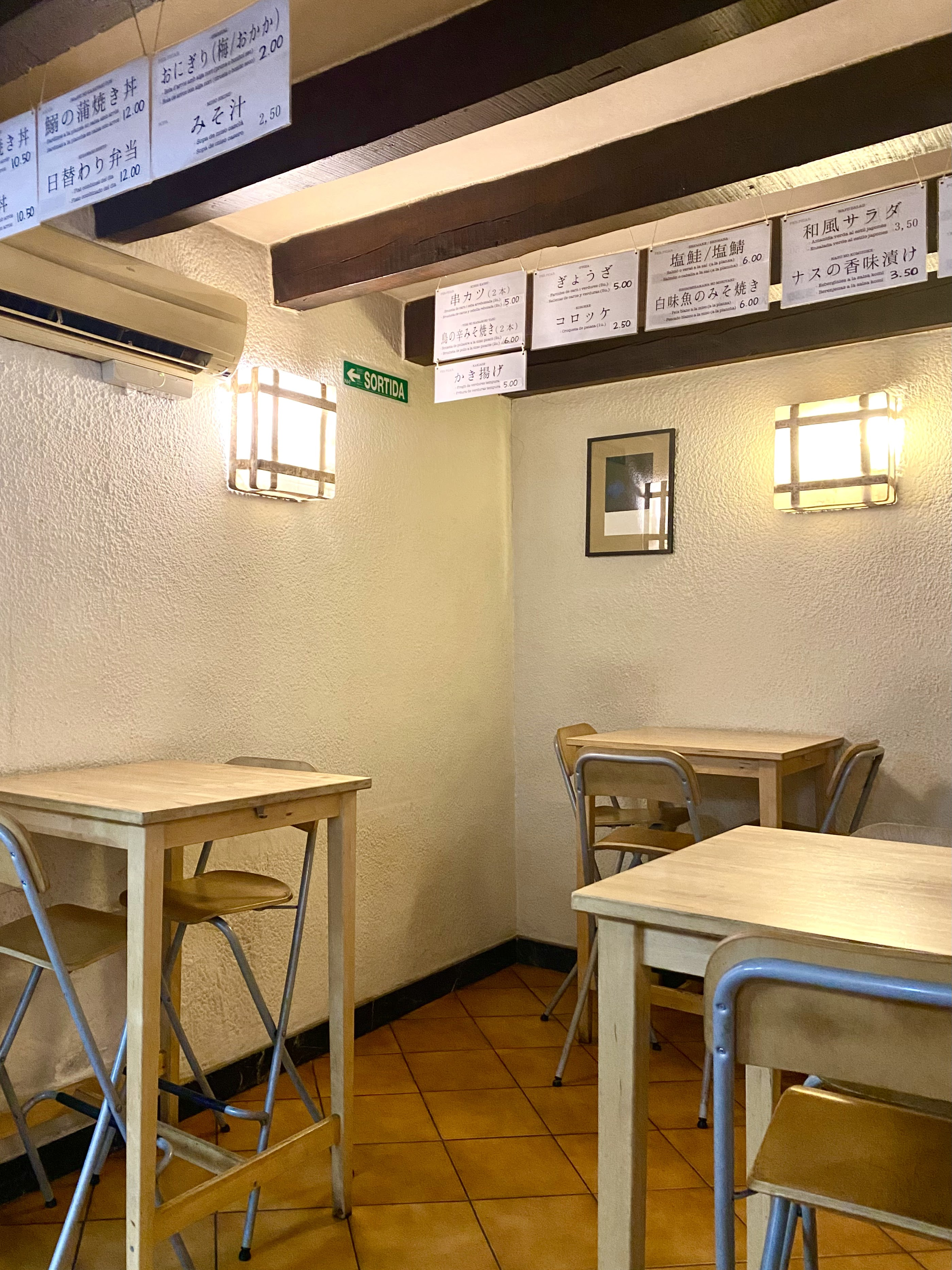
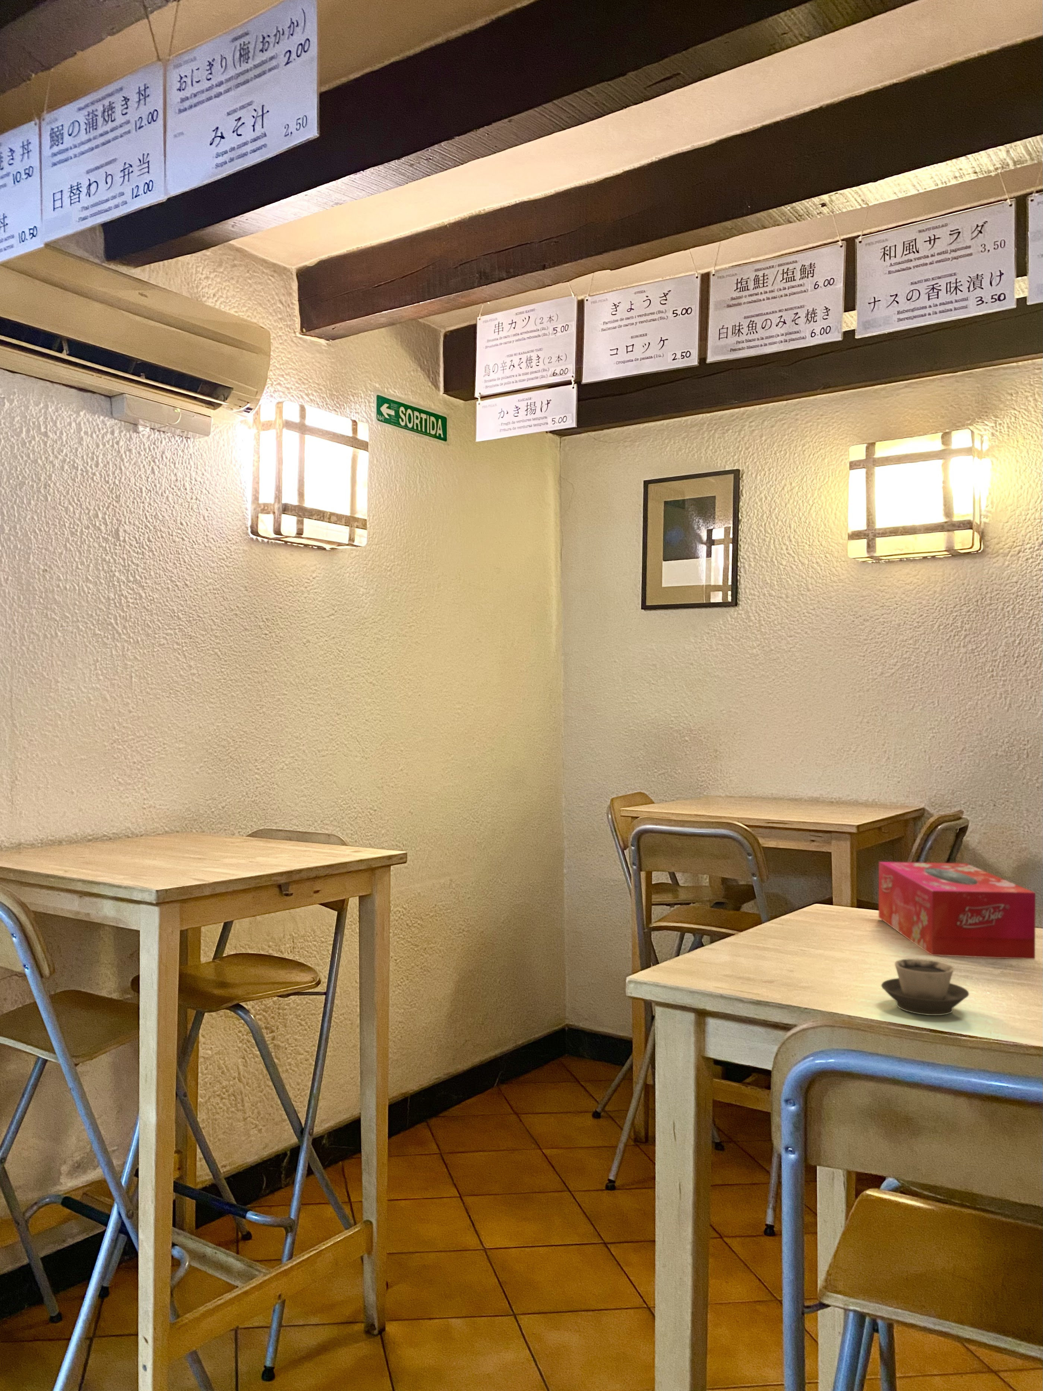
+ cup (925, 986)
+ tissue box (950, 906)
